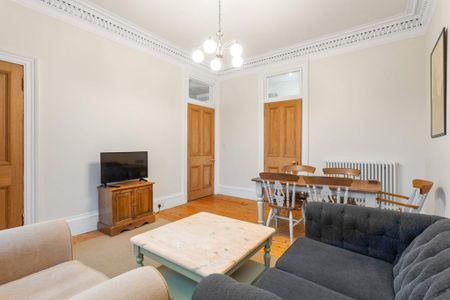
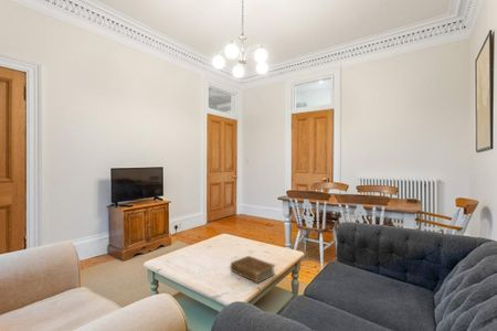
+ book (252, 268)
